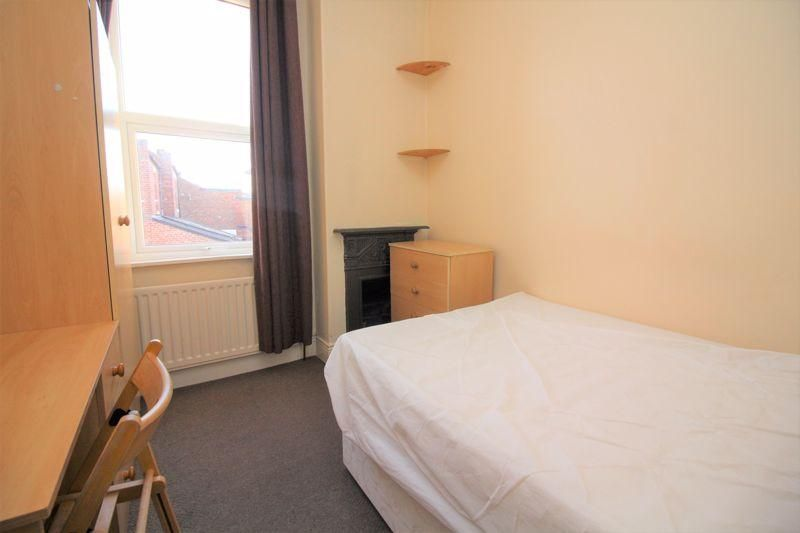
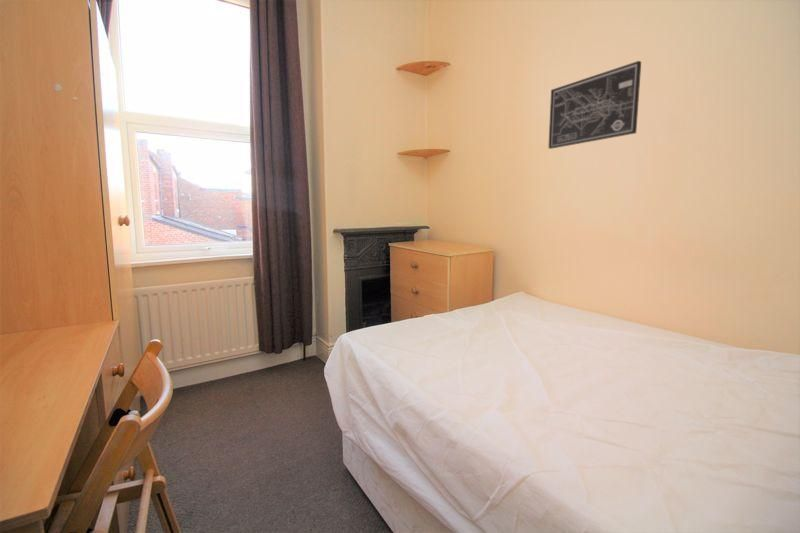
+ wall art (589, 109)
